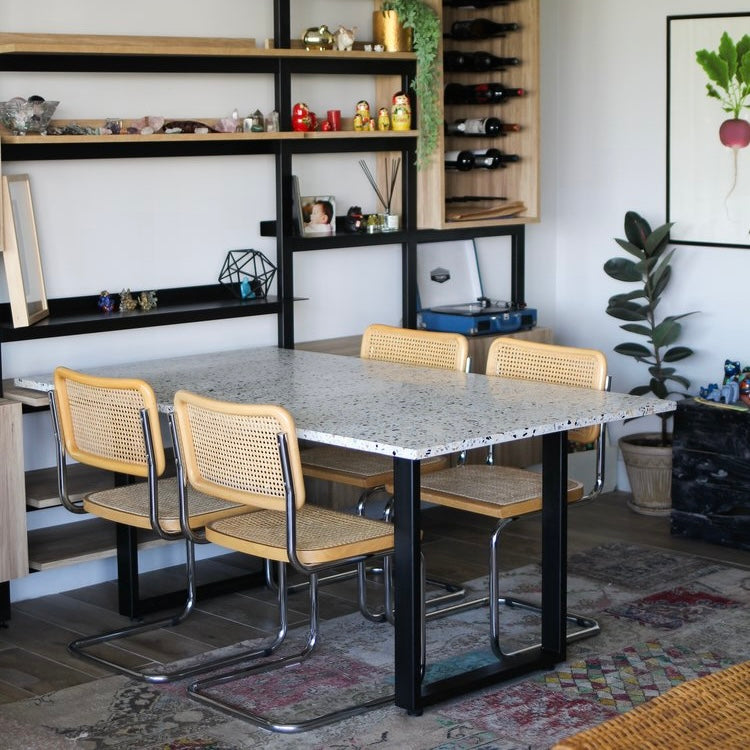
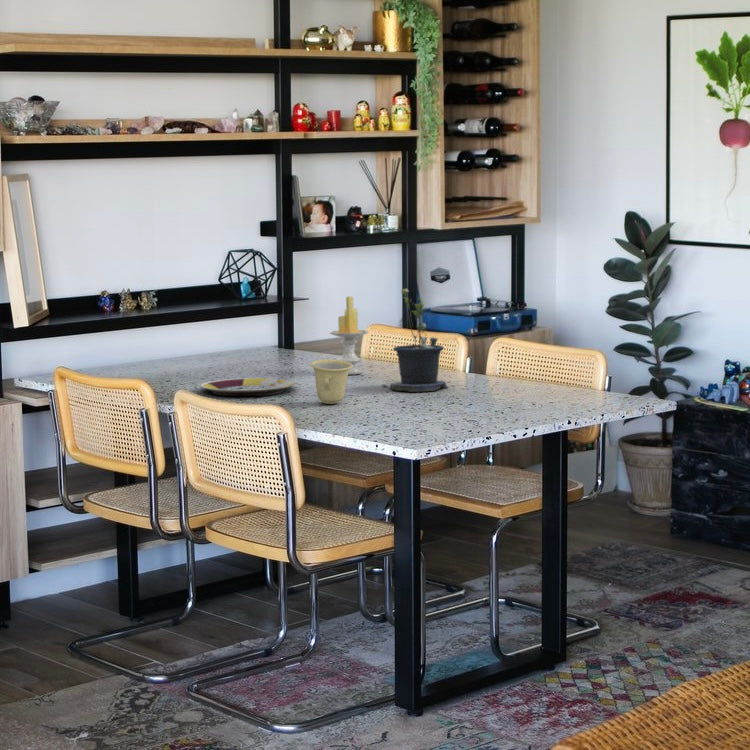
+ plate (248, 385)
+ potted plant (415, 338)
+ cup (332, 382)
+ candle (348, 334)
